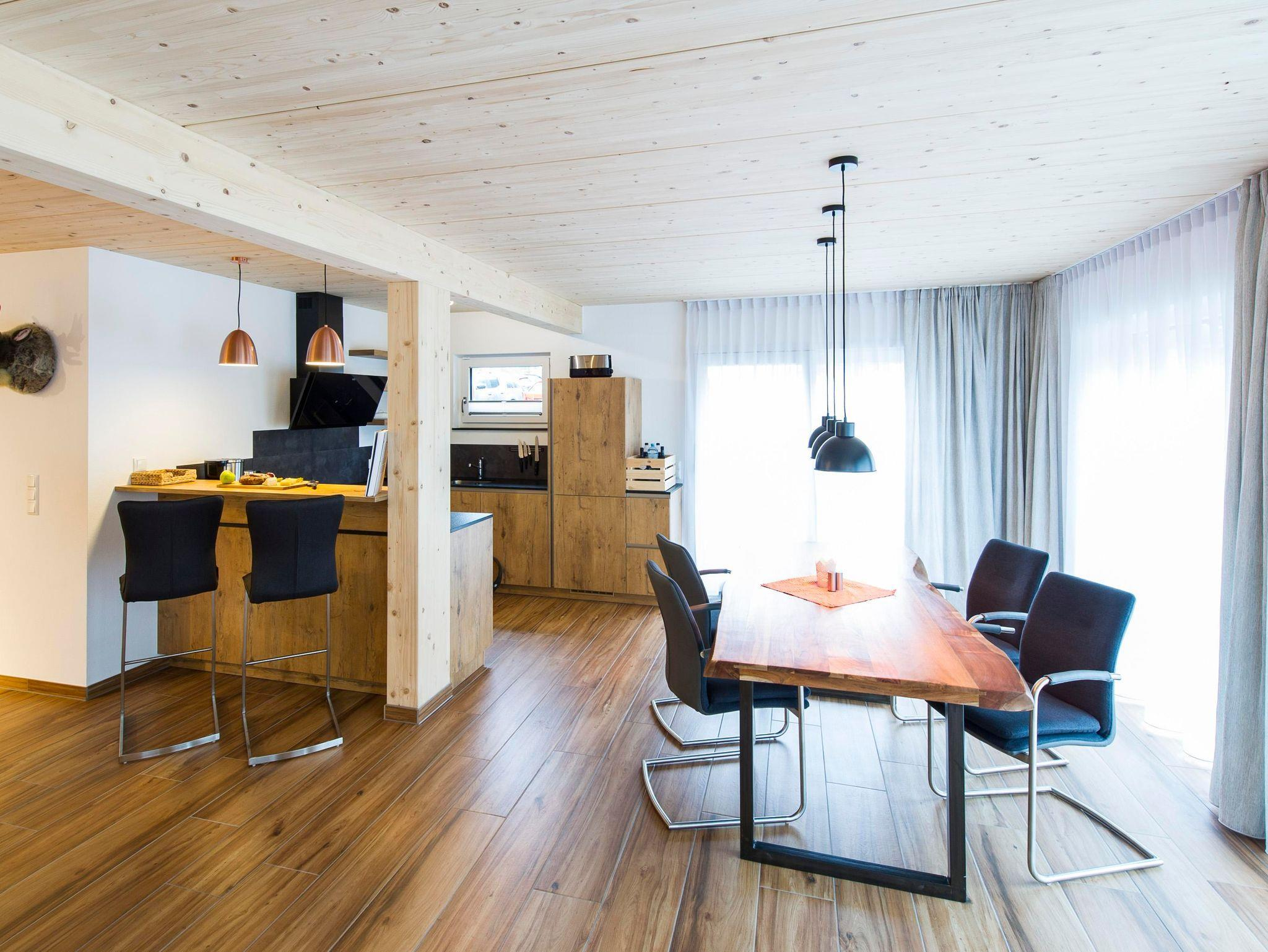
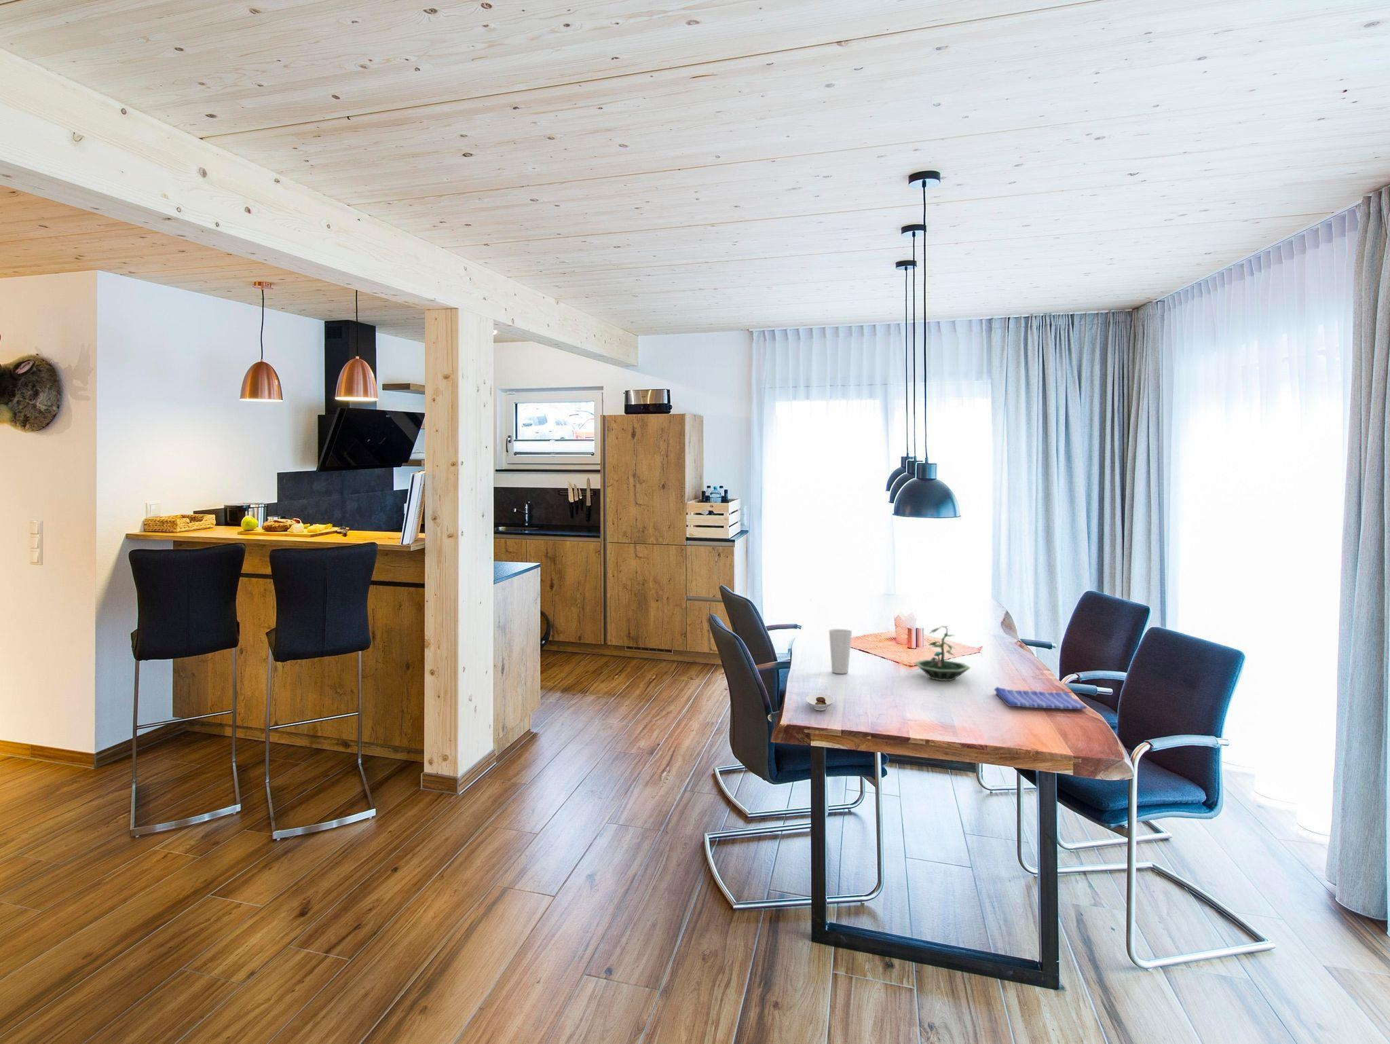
+ saucer (820, 702)
+ dish towel (1038, 697)
+ cup (840, 651)
+ terrarium (943, 637)
